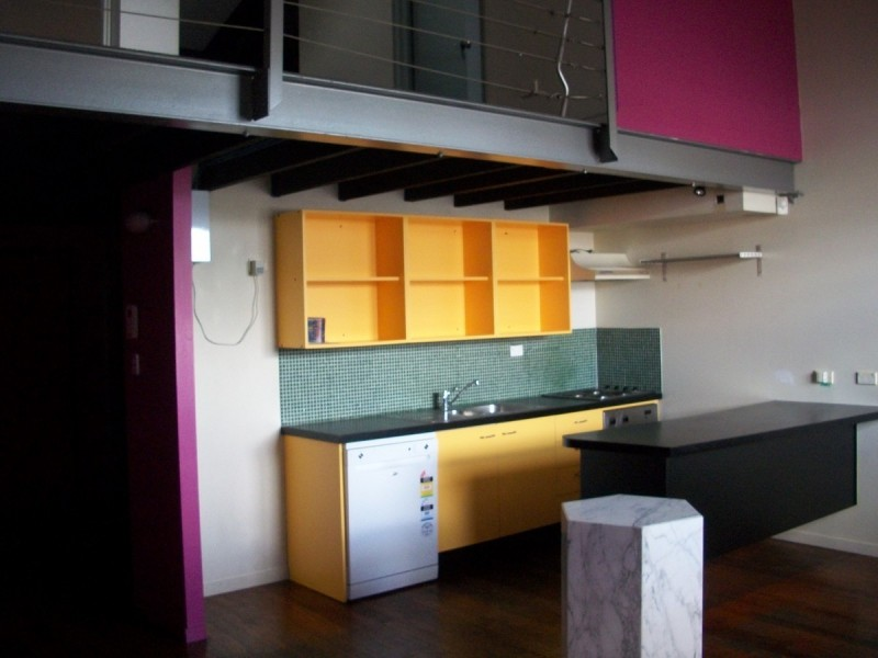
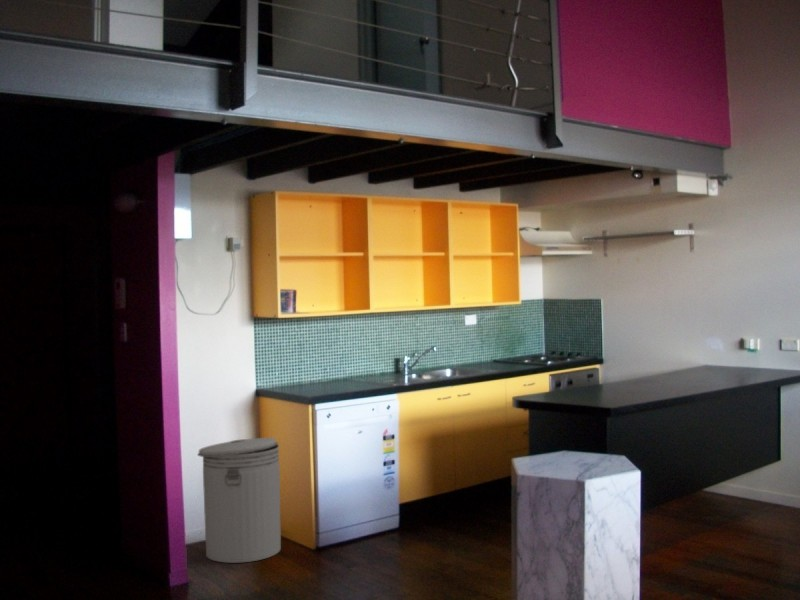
+ can (239, 495)
